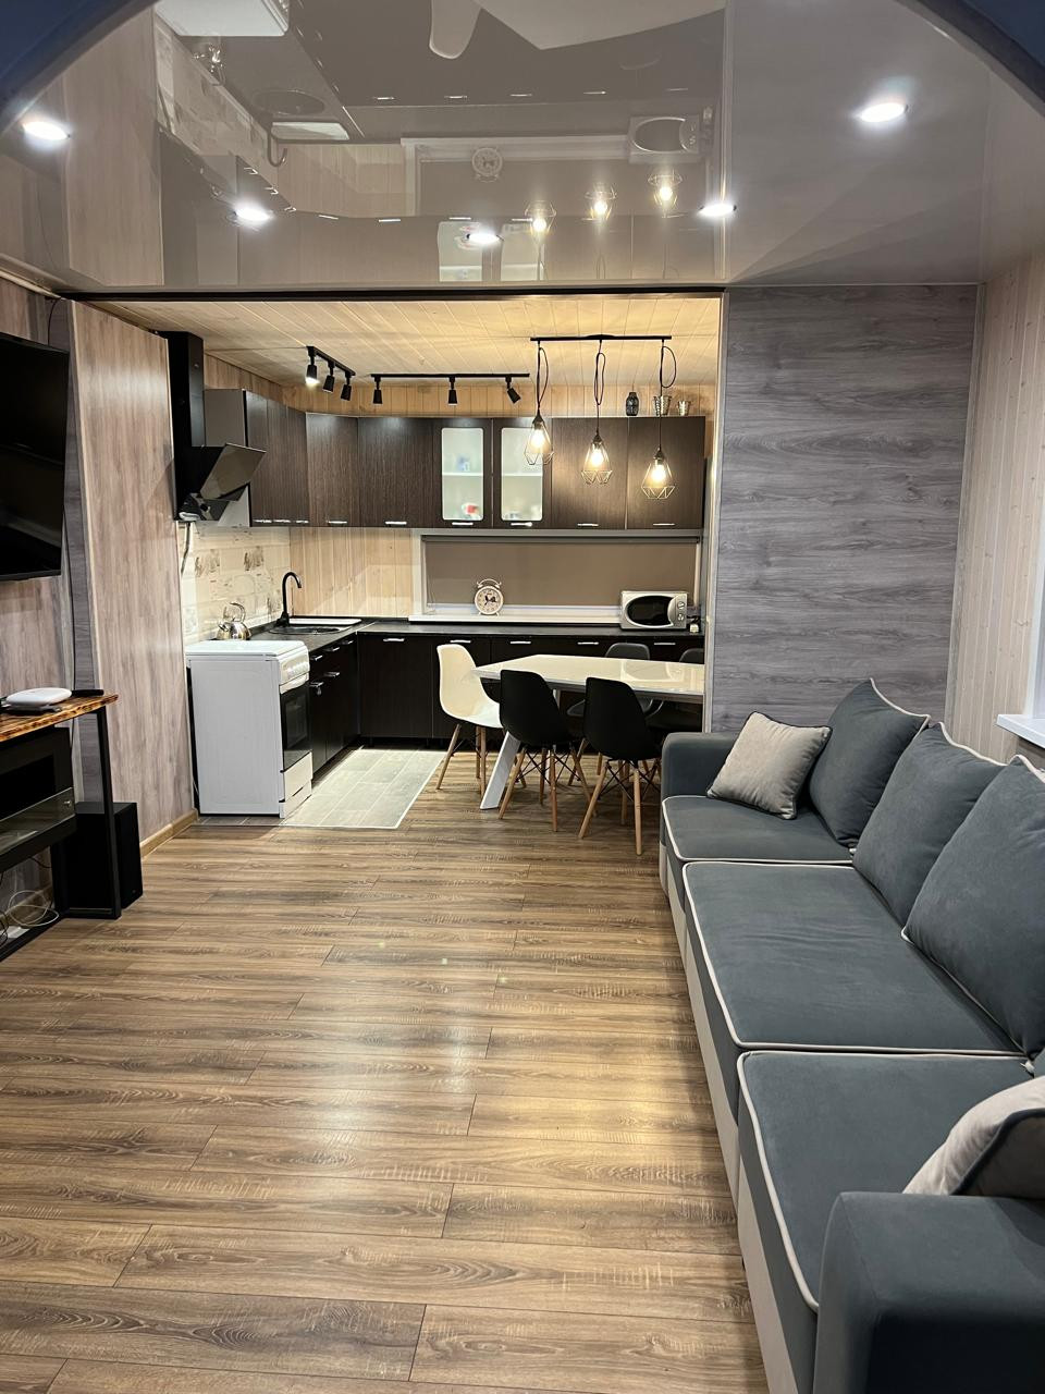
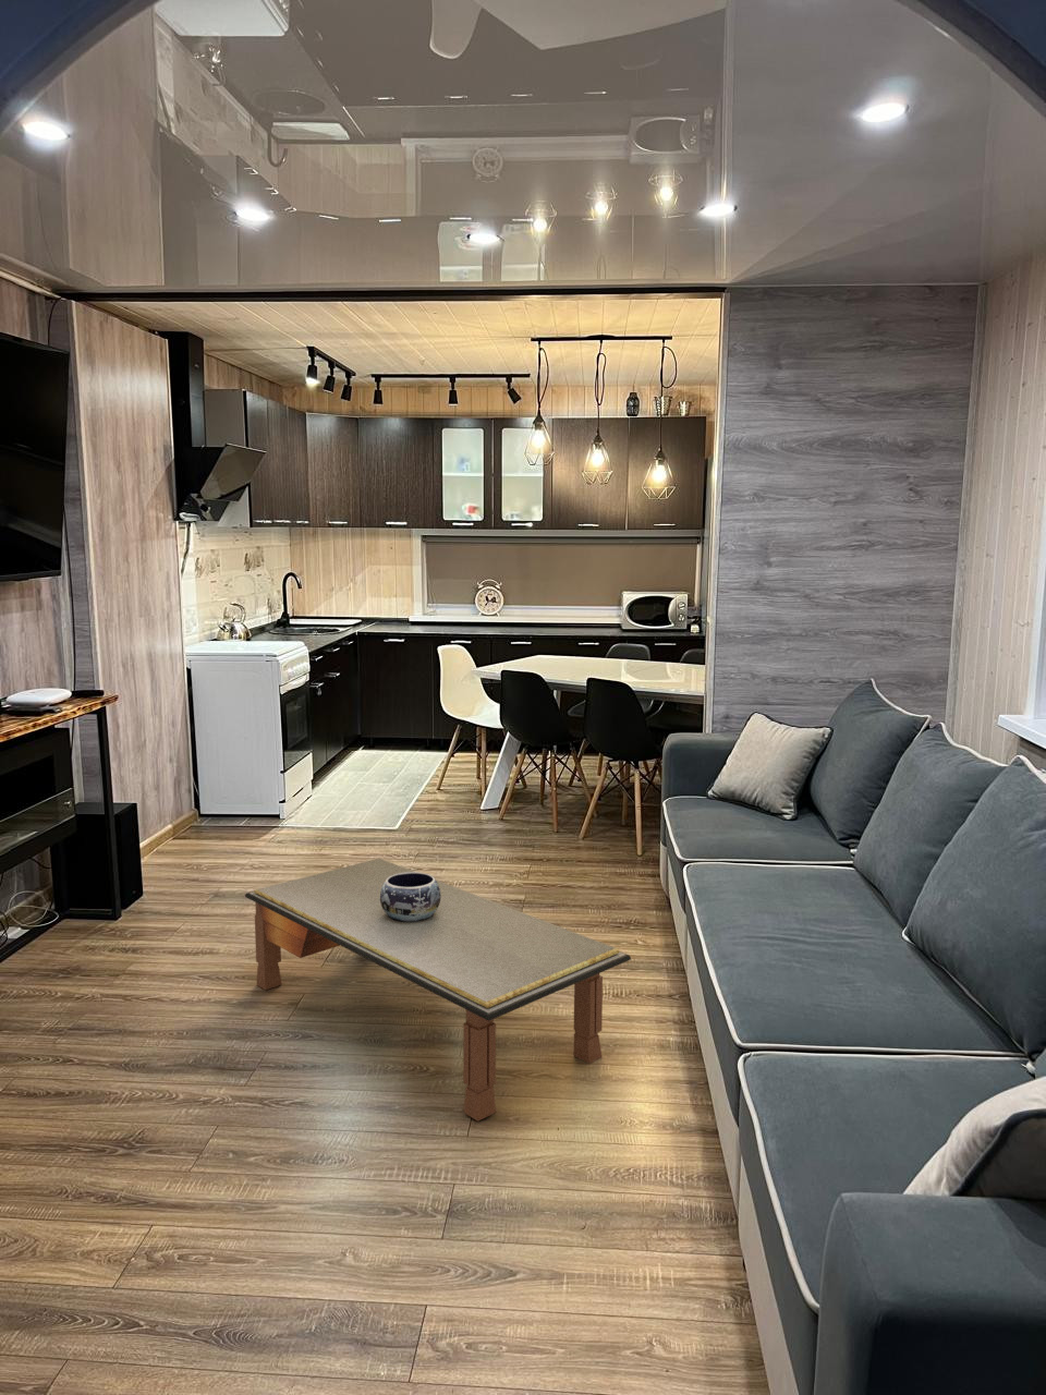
+ decorative bowl (410, 896)
+ coffee table (426, 968)
